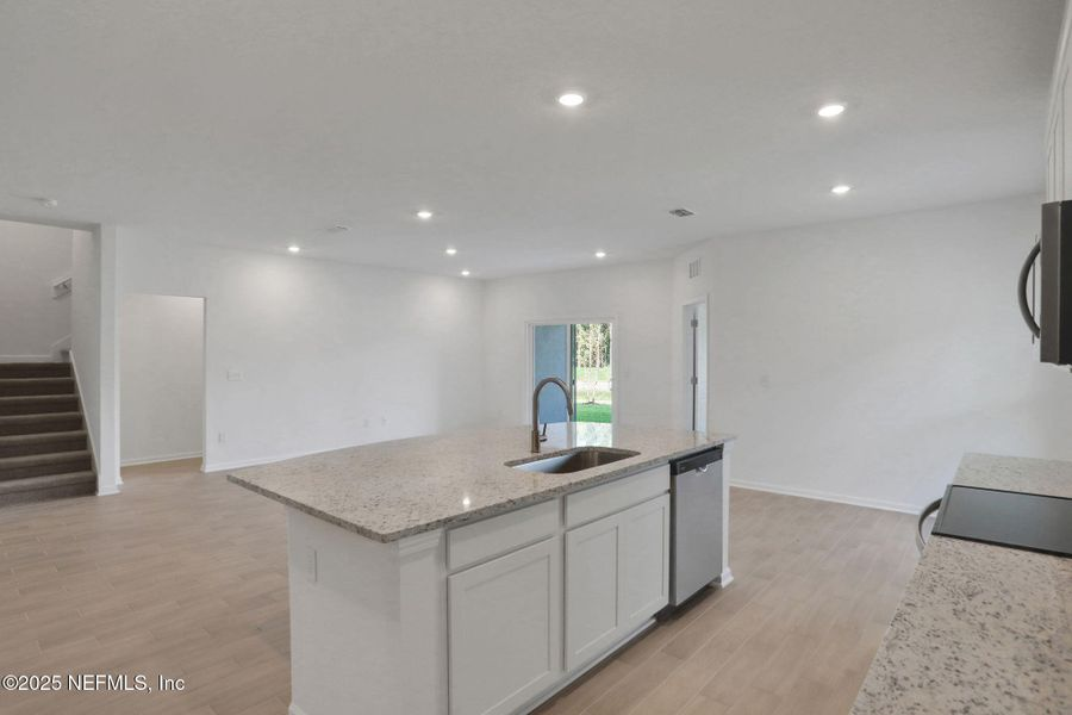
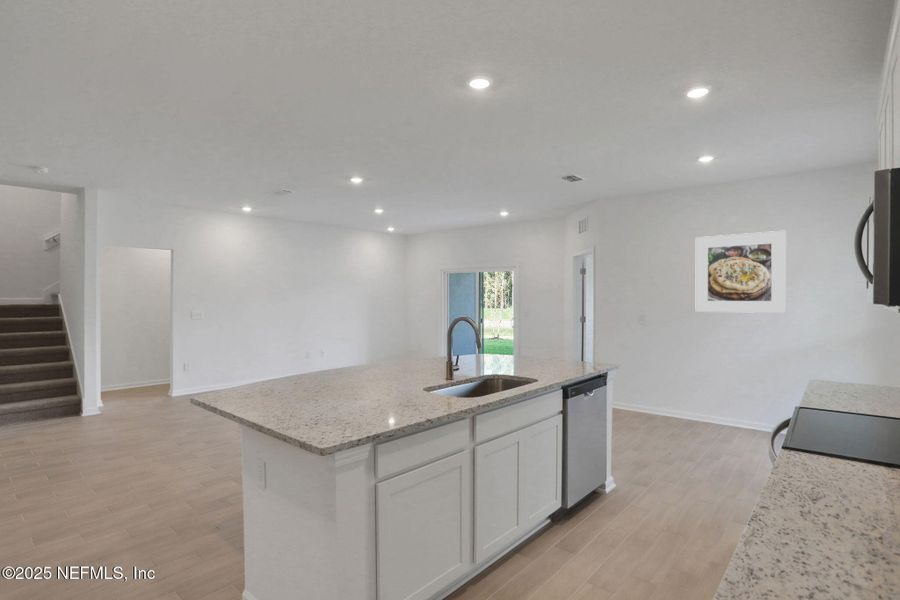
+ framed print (738, 273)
